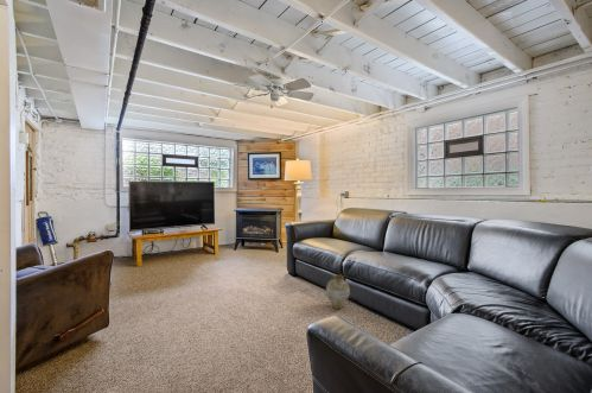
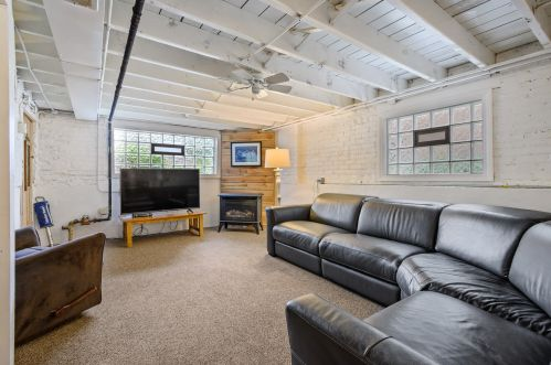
- ceramic jug (337, 291)
